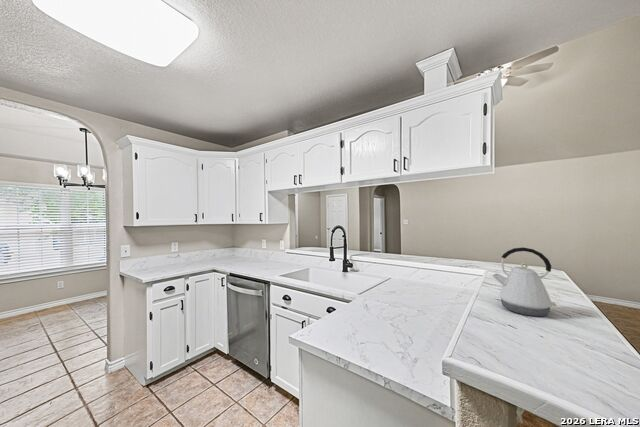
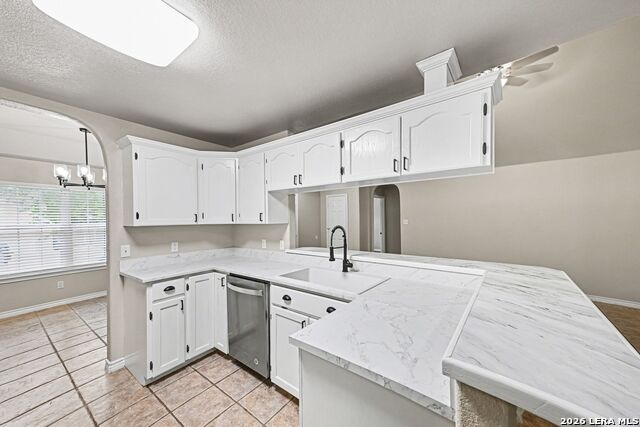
- kettle (522, 278)
